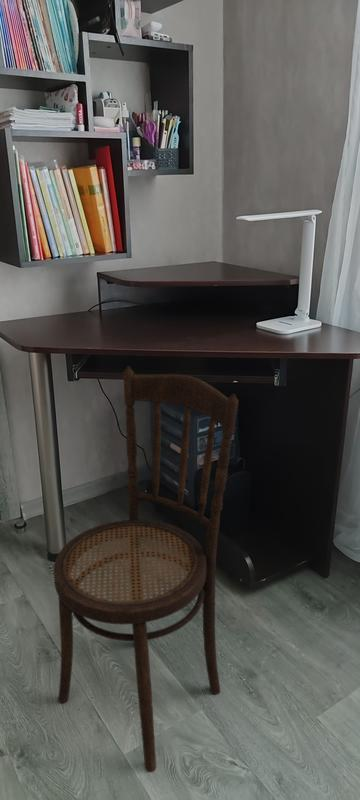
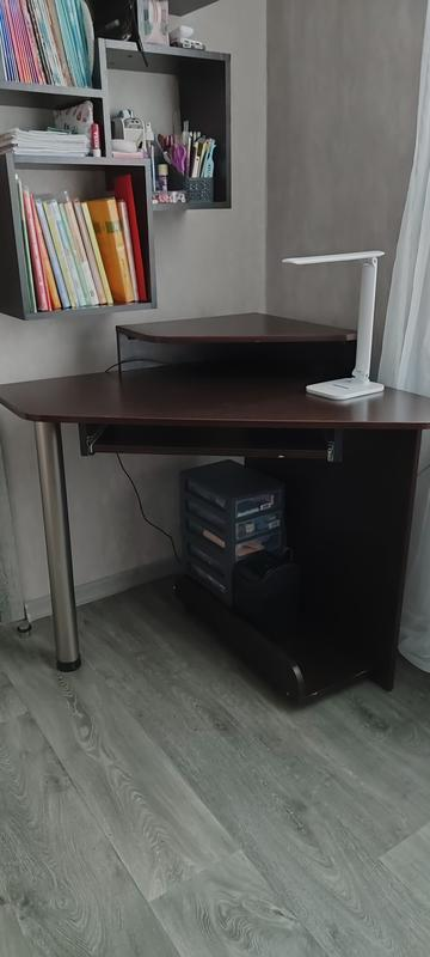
- chair (140, 560)
